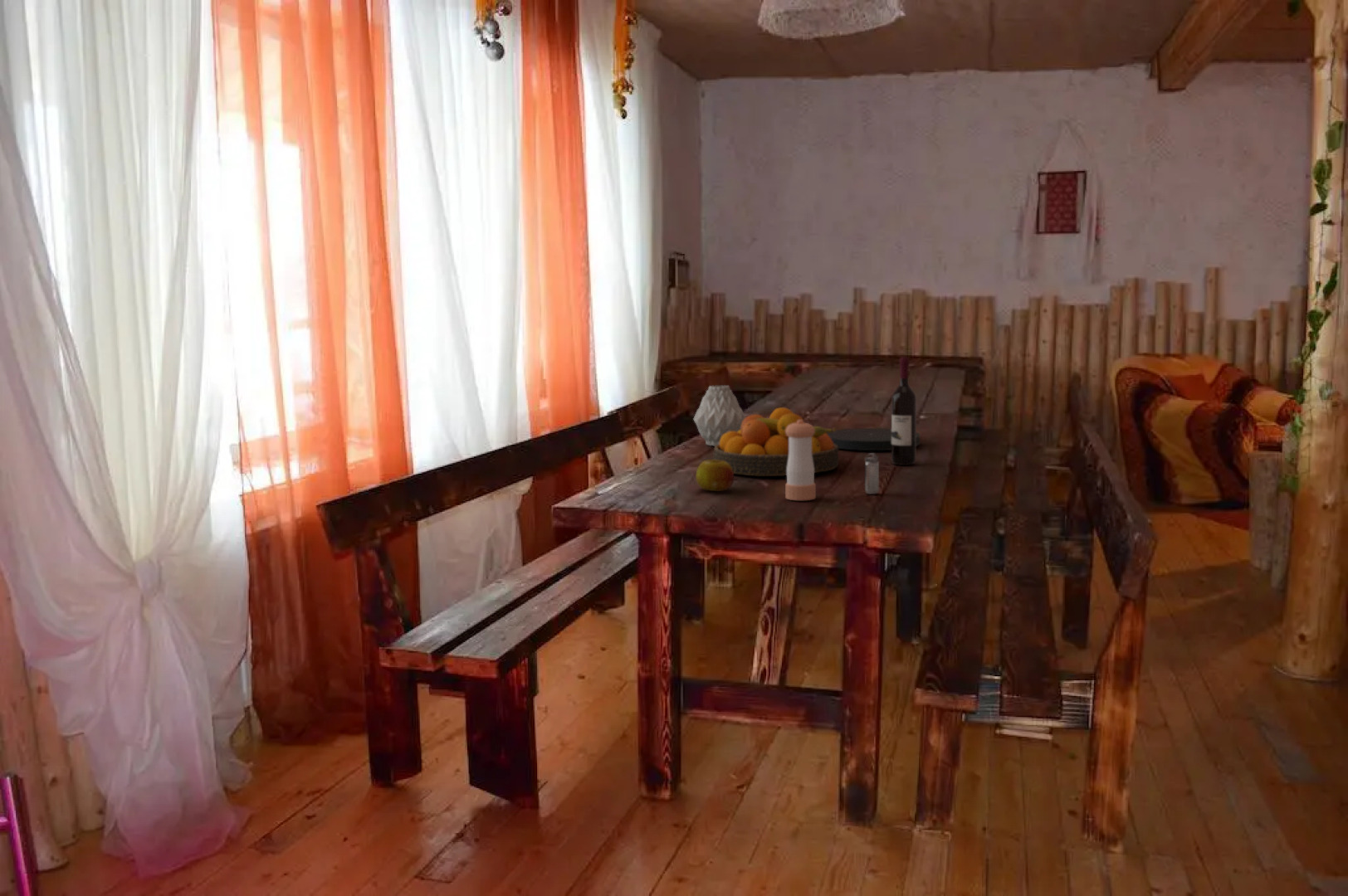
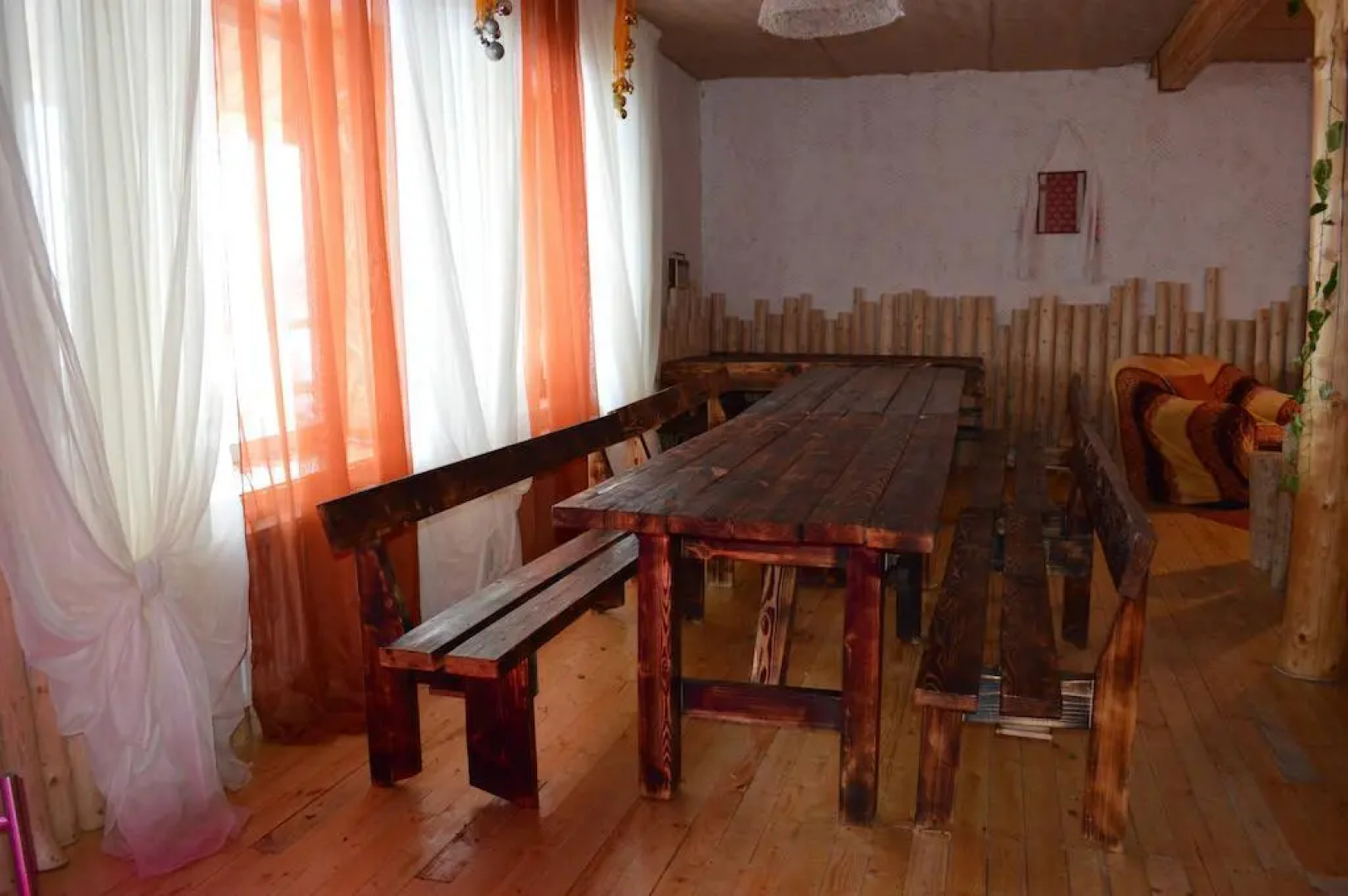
- vase (719, 415)
- shaker (872, 473)
- pepper shaker (800, 459)
- plate (871, 439)
- fruit (715, 475)
- fruit bowl (775, 439)
- wine bottle (903, 411)
